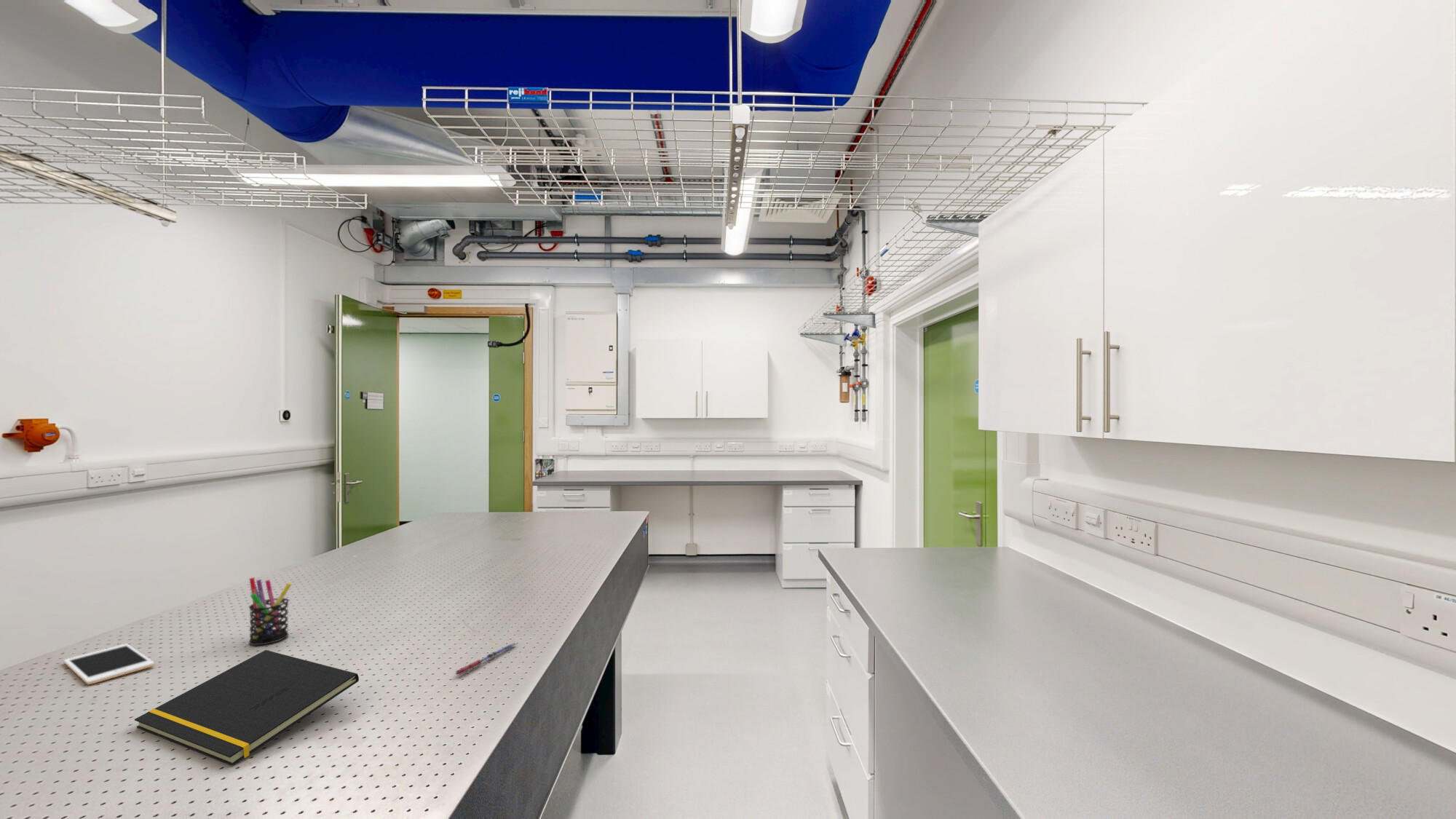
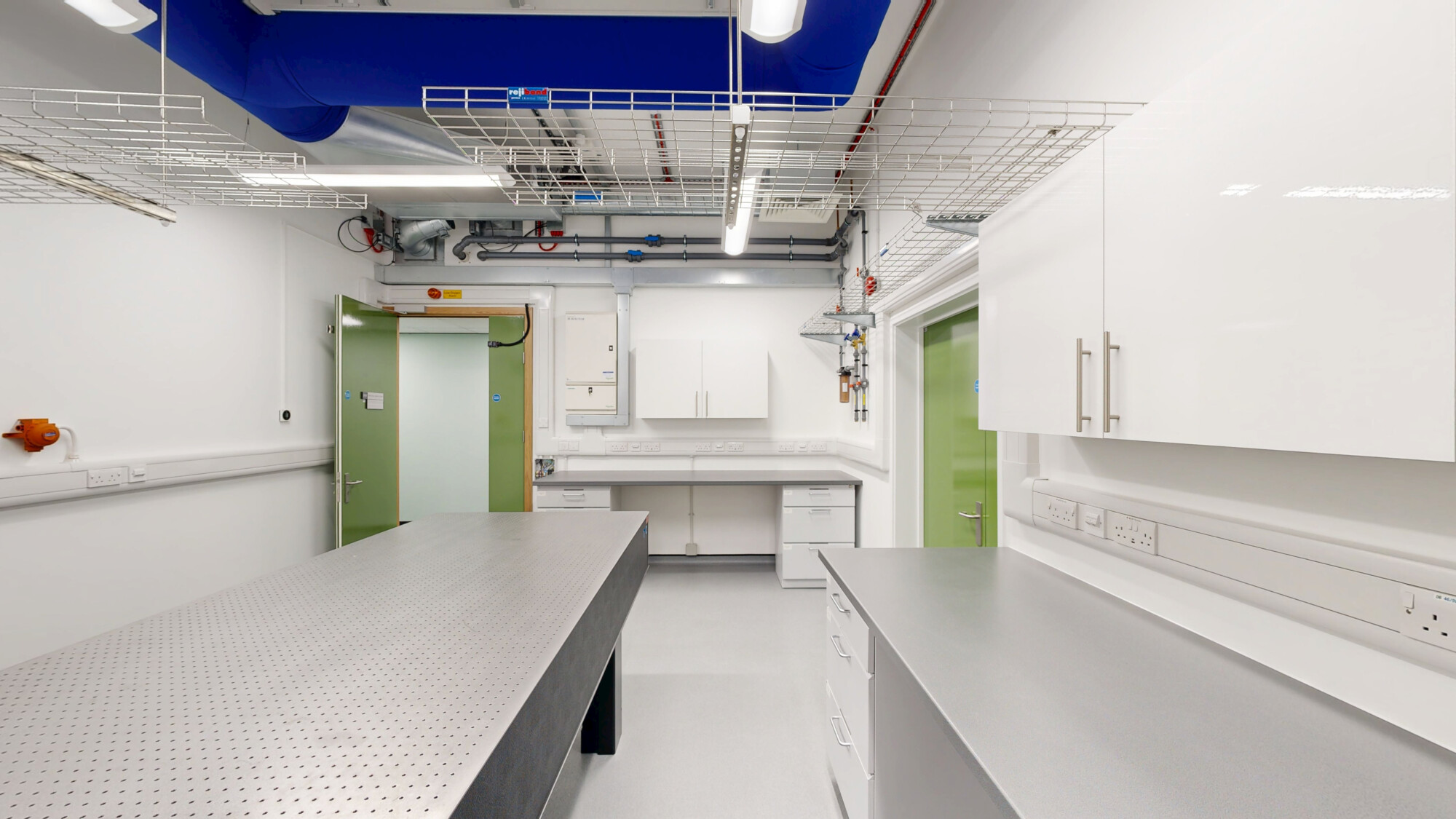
- cell phone (108, 662)
- notepad (251, 699)
- pen holder (264, 609)
- pen (488, 656)
